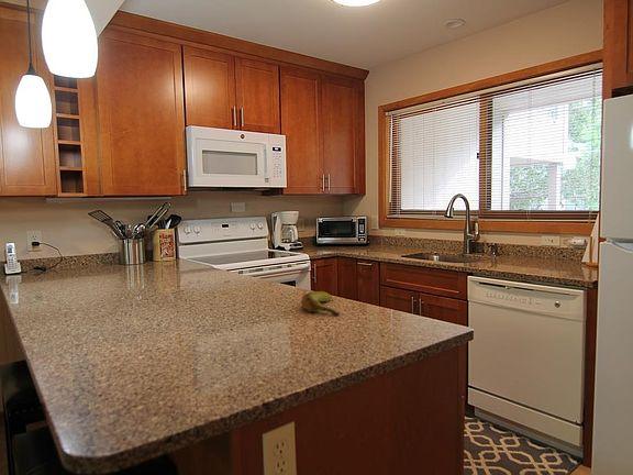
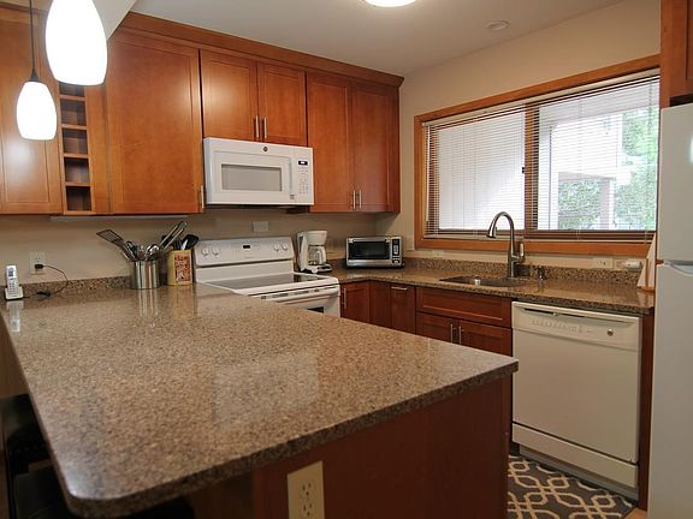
- banana (325, 300)
